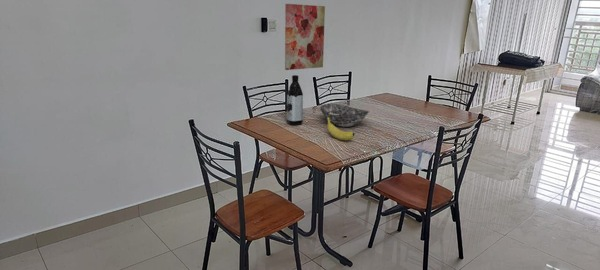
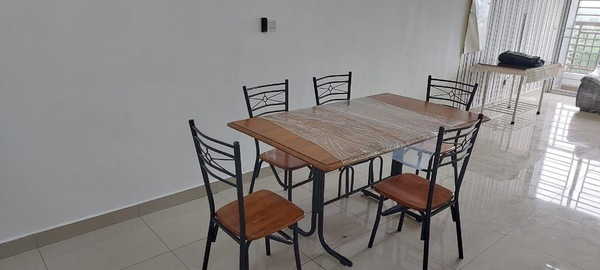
- fruit (339, 130)
- water bottle (294, 99)
- wall art (305, 37)
- bowl (343, 116)
